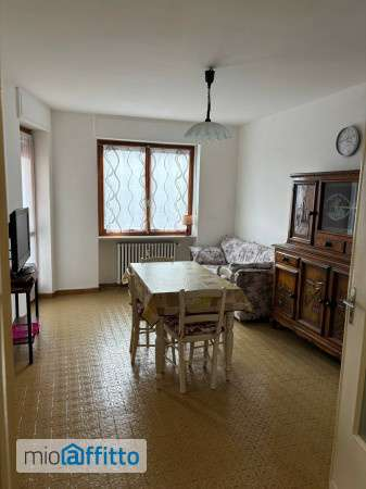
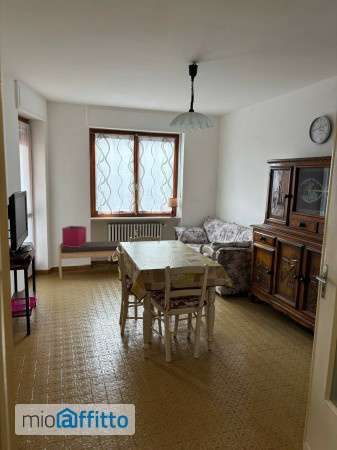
+ bench (97, 256)
+ storage bin (74, 236)
